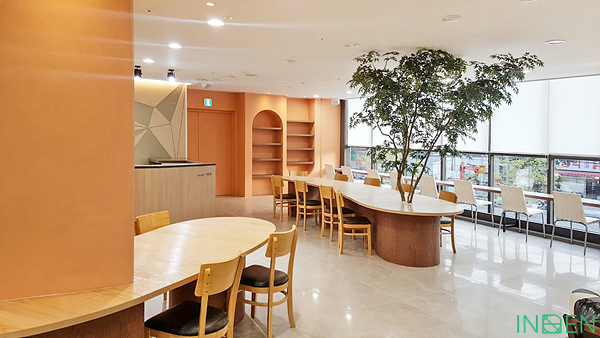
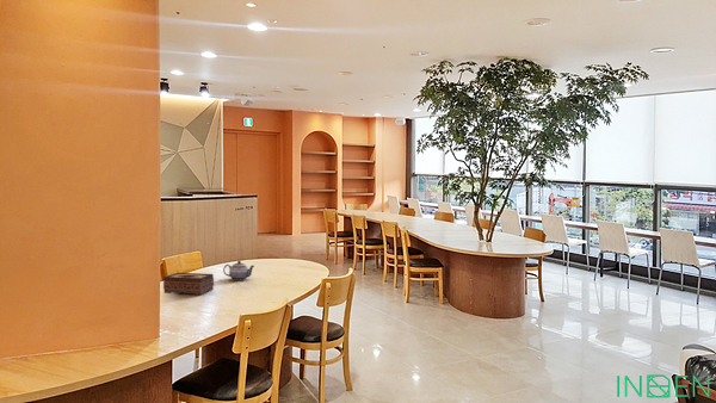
+ teapot (239, 269)
+ tissue box (189, 283)
